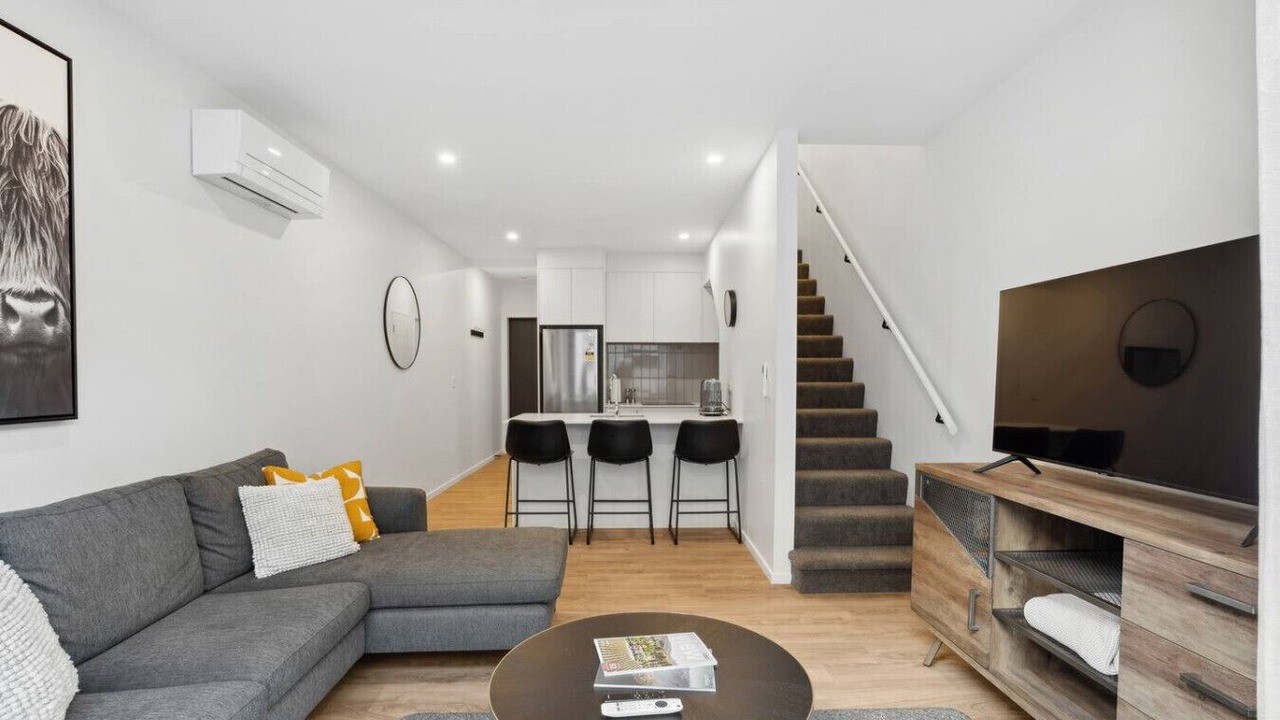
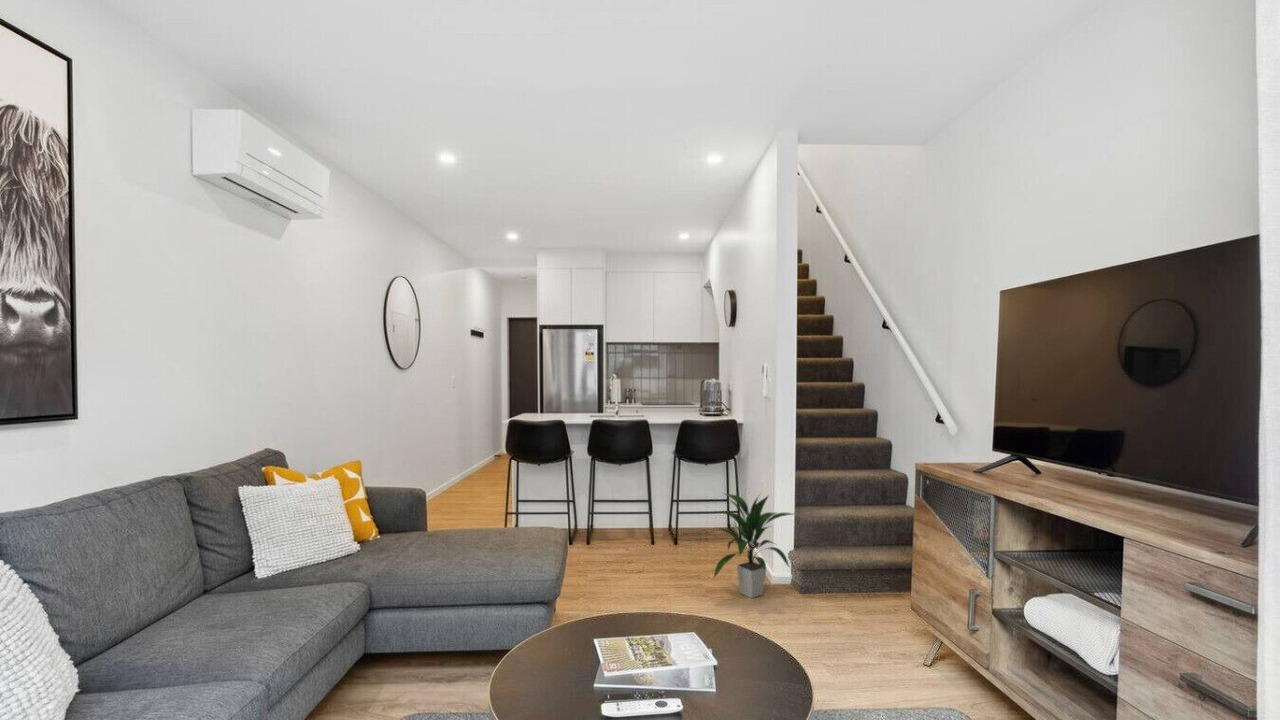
+ indoor plant (747, 541)
